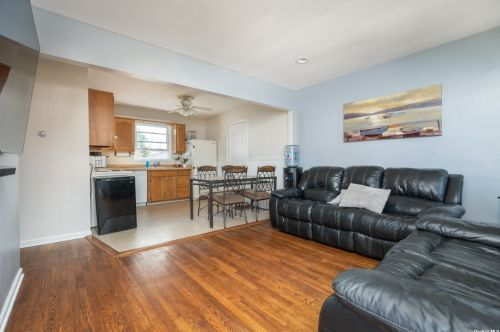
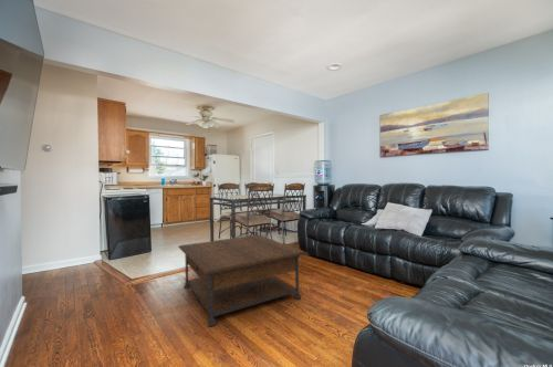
+ coffee table (239, 270)
